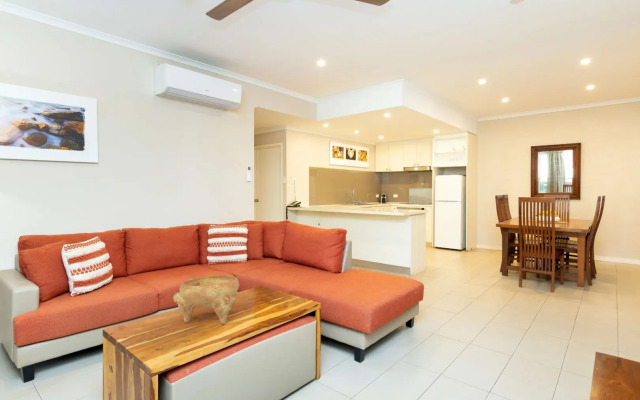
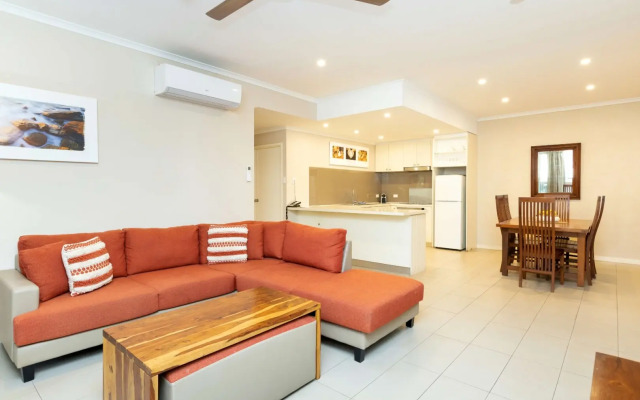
- decorative bowl (213, 298)
